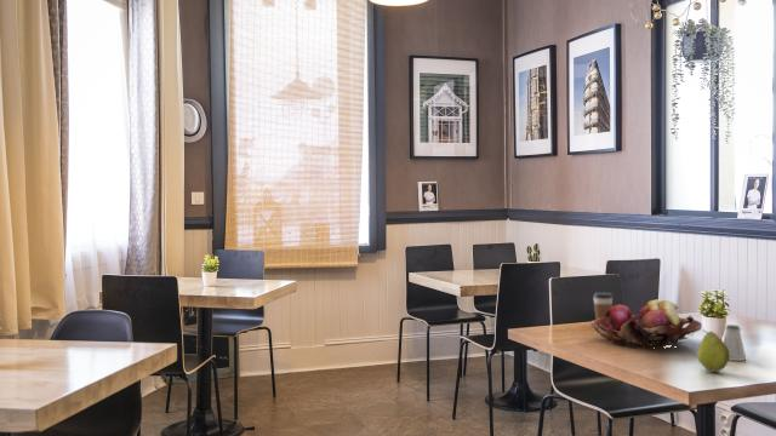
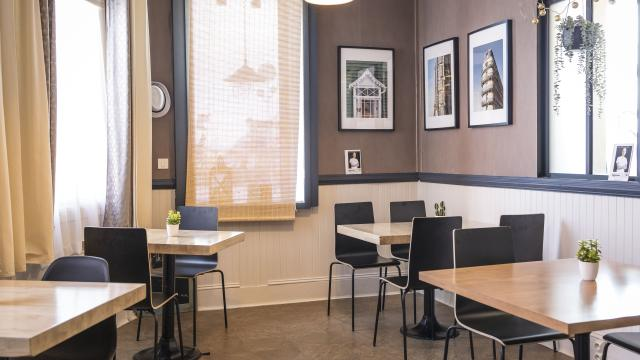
- fruit (713, 350)
- fruit basket (647, 321)
- saltshaker (732, 342)
- coffee cup (603, 308)
